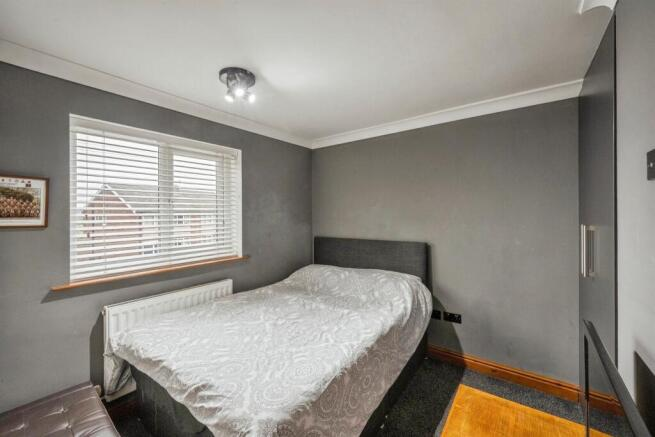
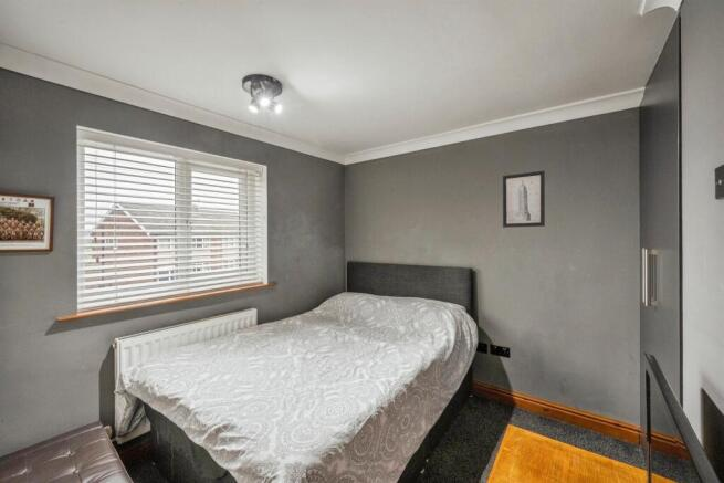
+ wall art (523, 200)
